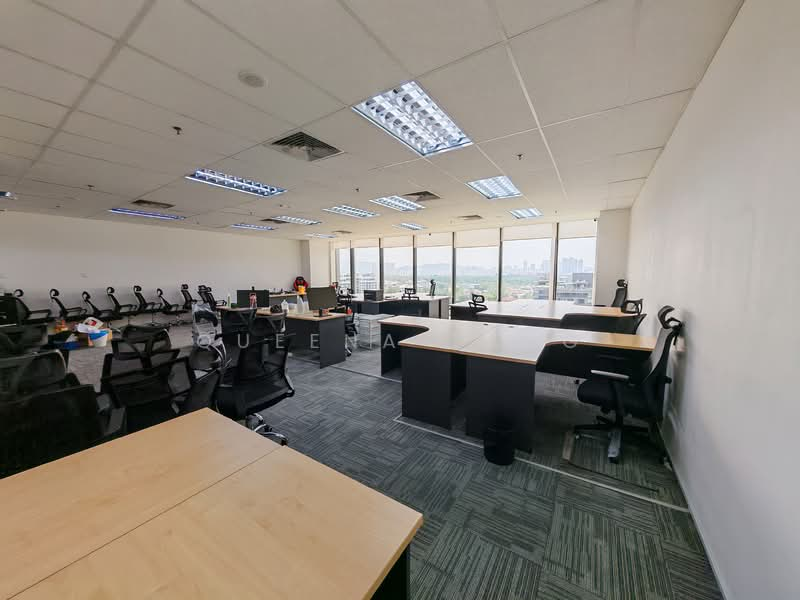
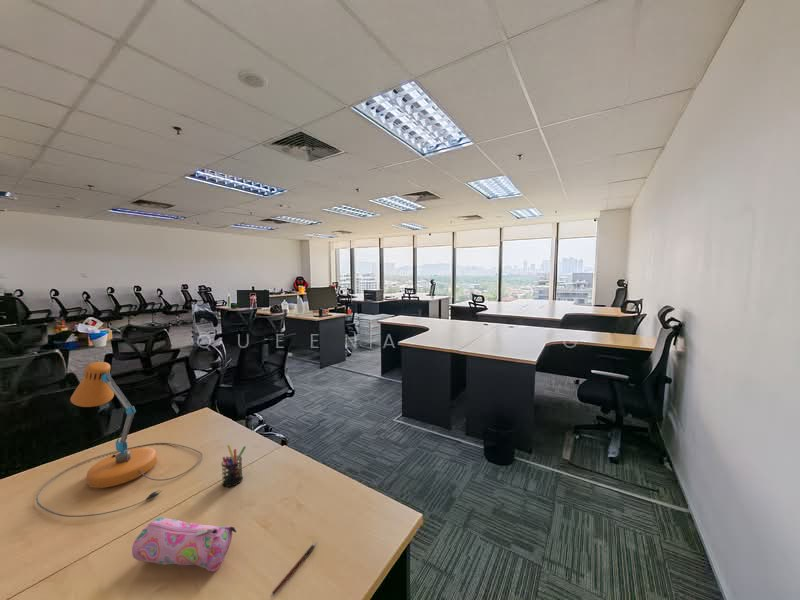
+ pen (296, 565)
+ desk lamp (125, 422)
+ pencil case (185, 541)
+ pen holder (234, 463)
